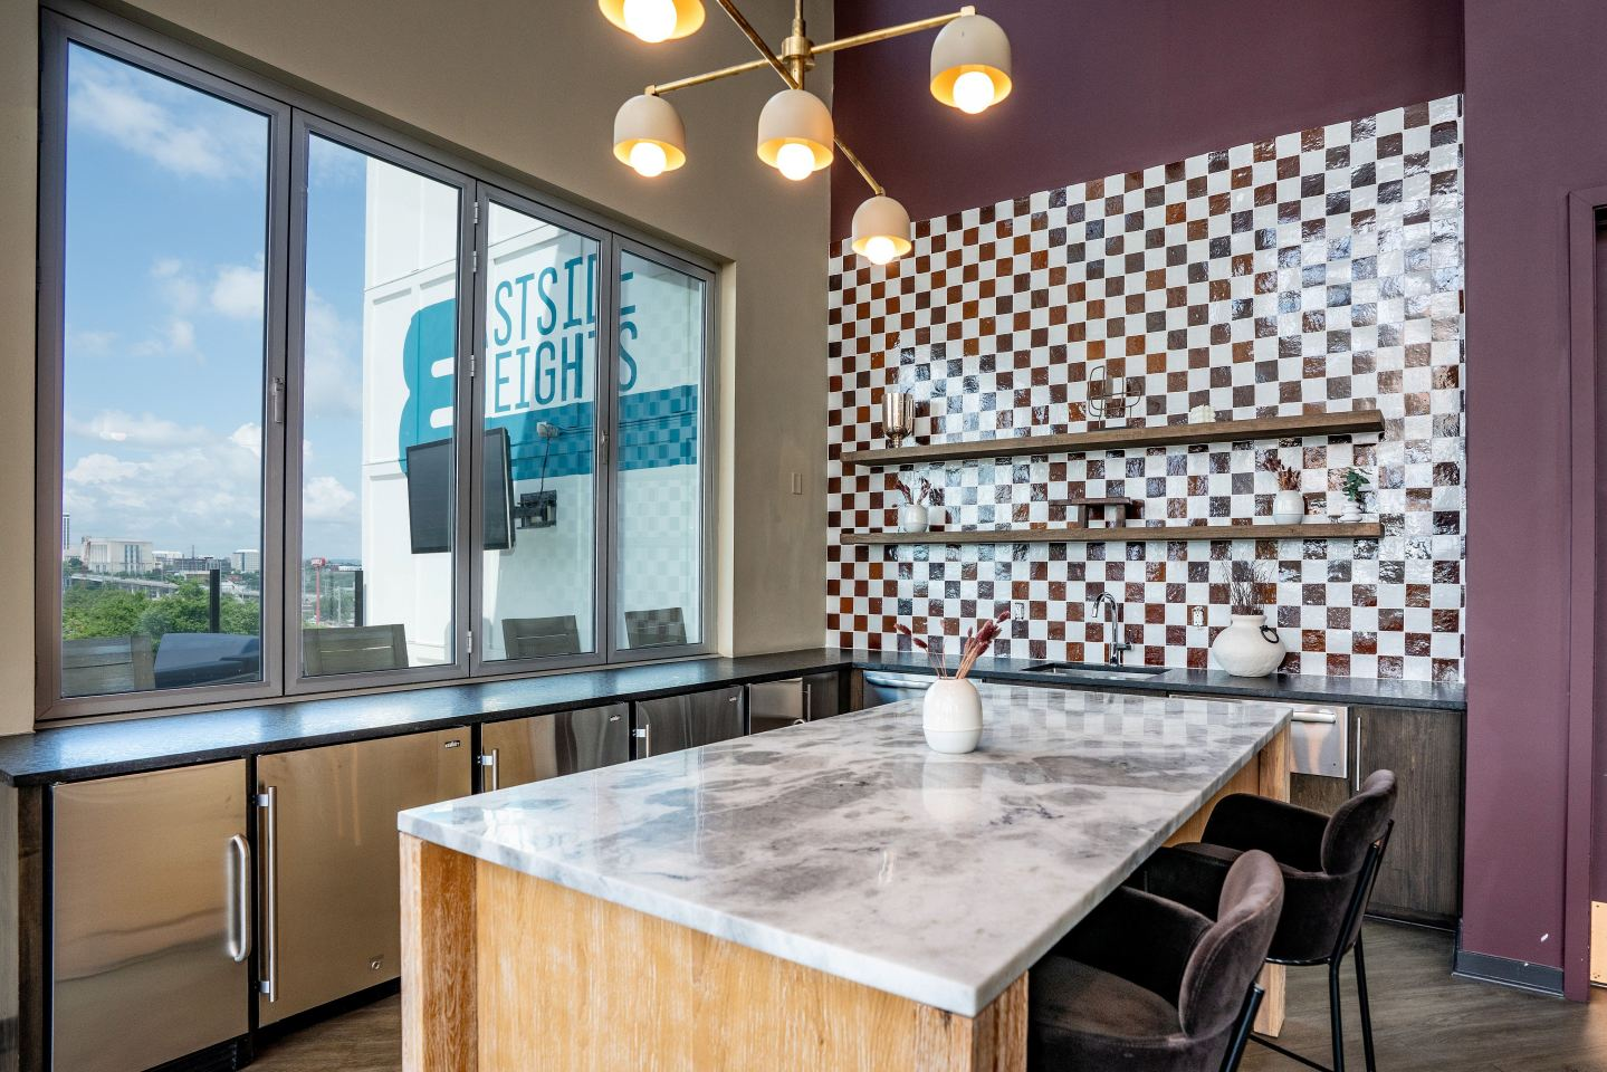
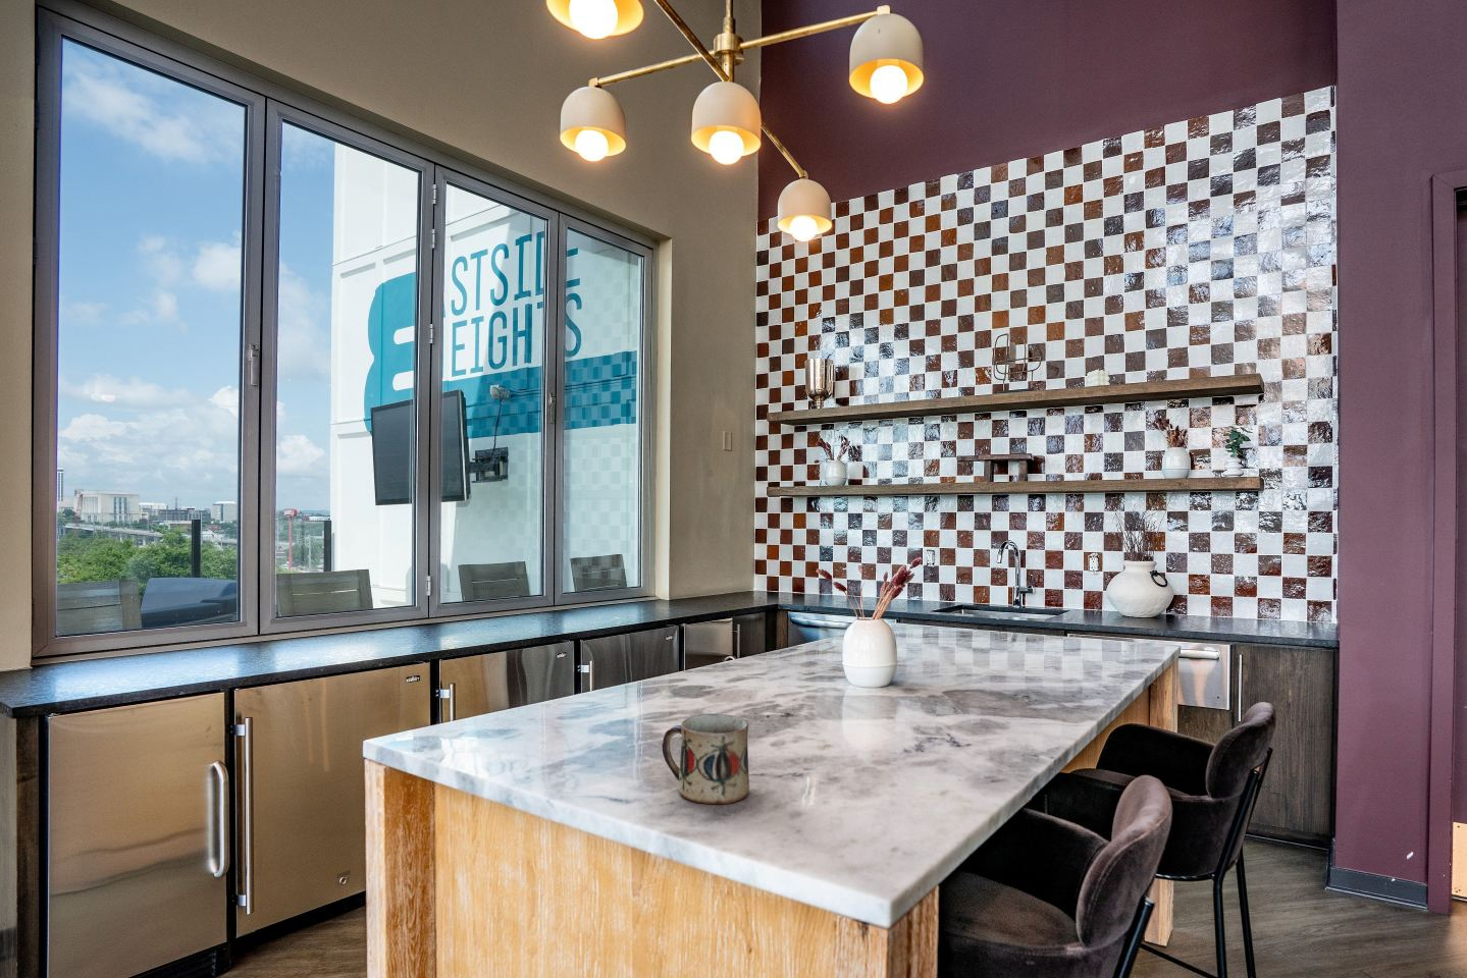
+ mug (709, 756)
